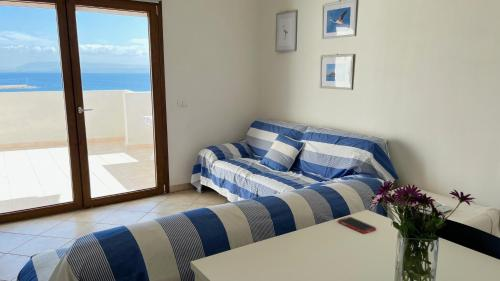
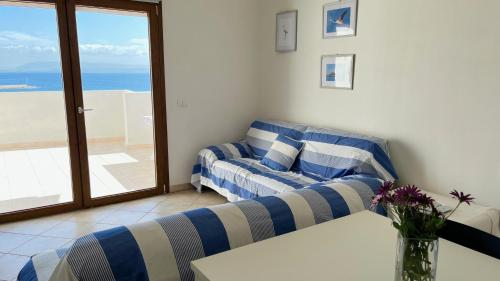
- cell phone (356, 224)
